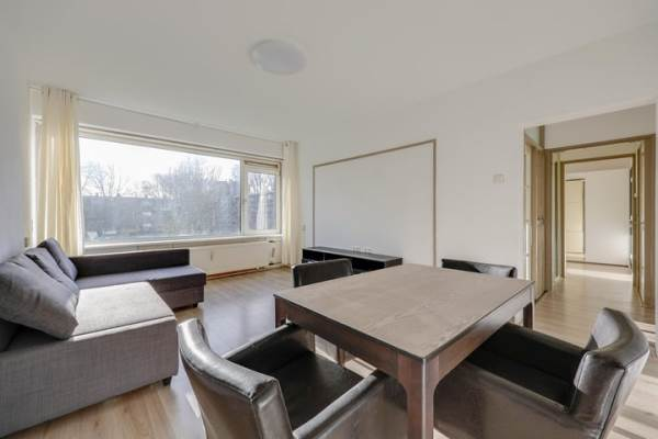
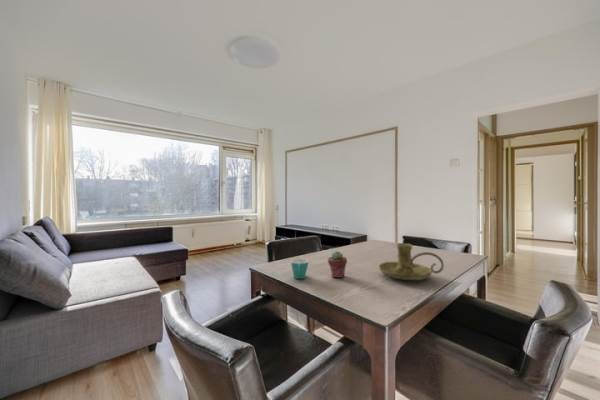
+ mug (299, 269)
+ candle holder (410, 260)
+ potted succulent (337, 263)
